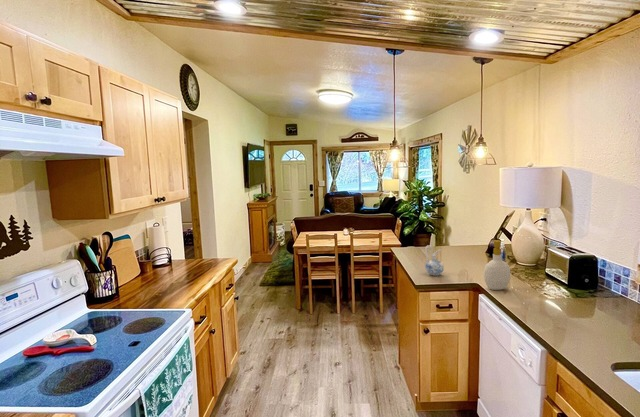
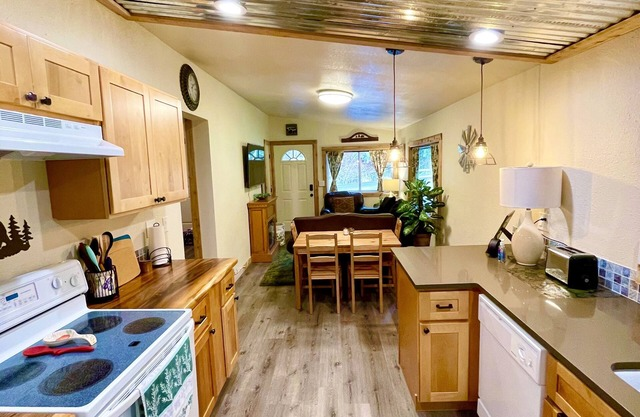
- soap bottle (496, 264)
- ceramic pitcher (434, 259)
